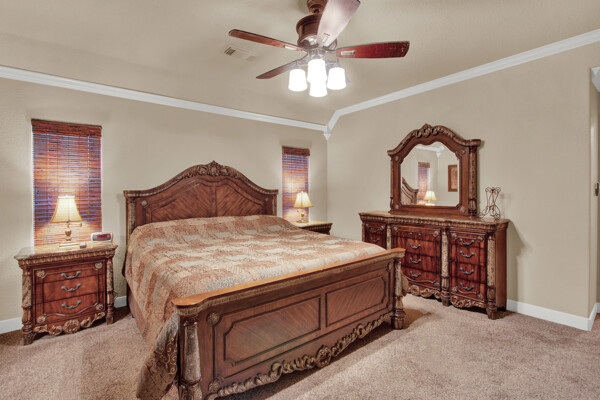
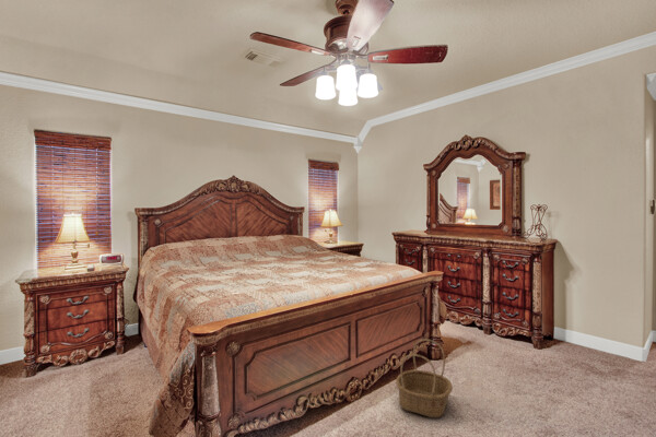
+ basket (423, 376)
